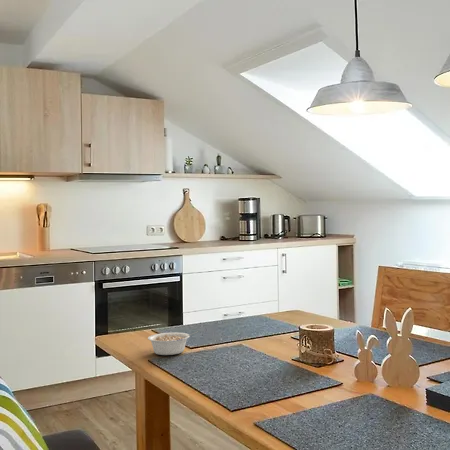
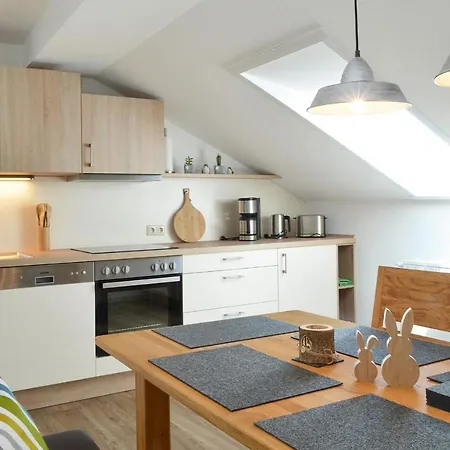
- legume (170, 342)
